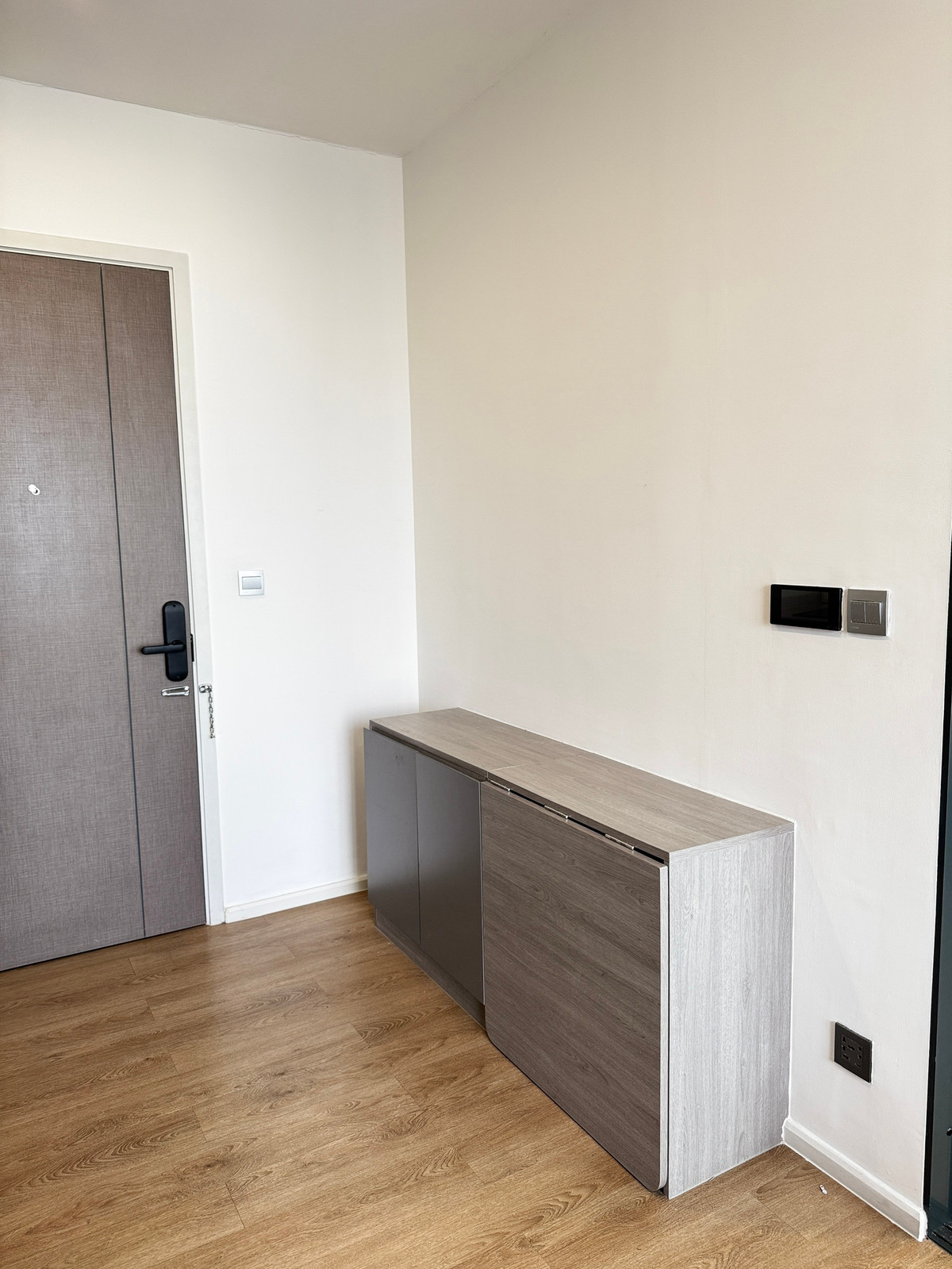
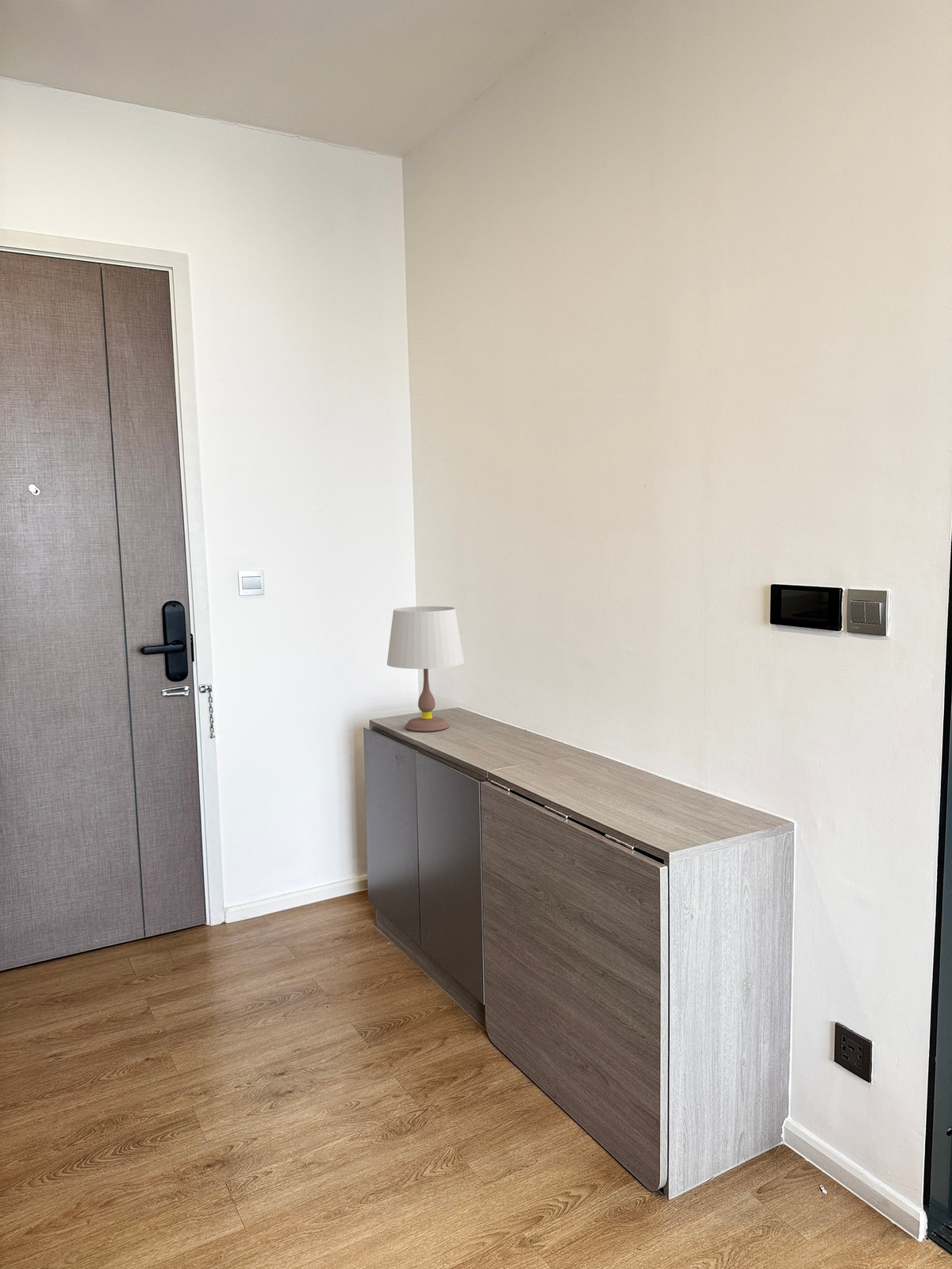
+ table lamp (425, 668)
